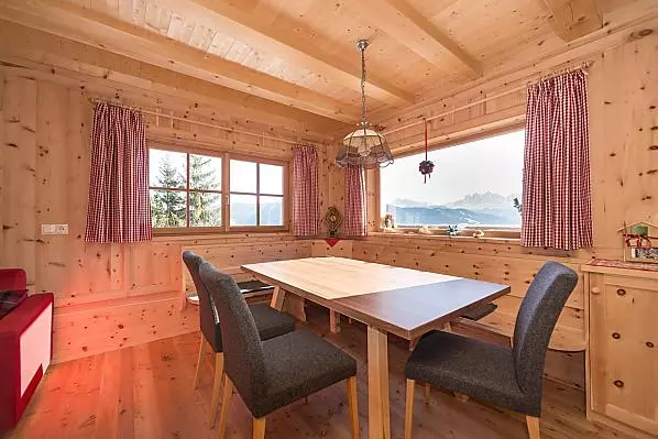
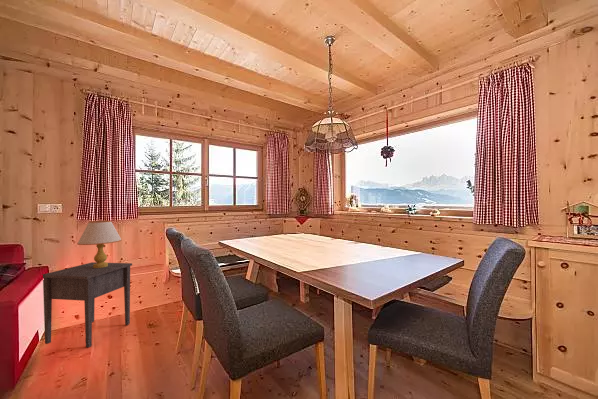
+ table lamp (100, 243)
+ nightstand (90, 300)
